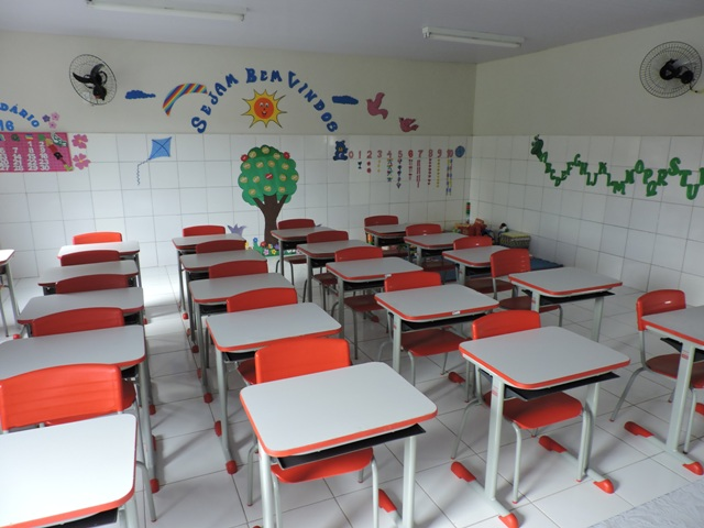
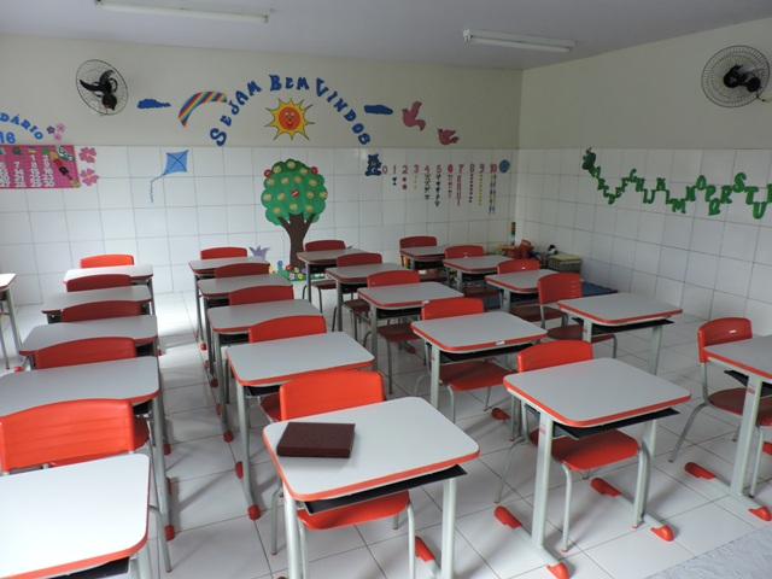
+ notebook (317, 438)
